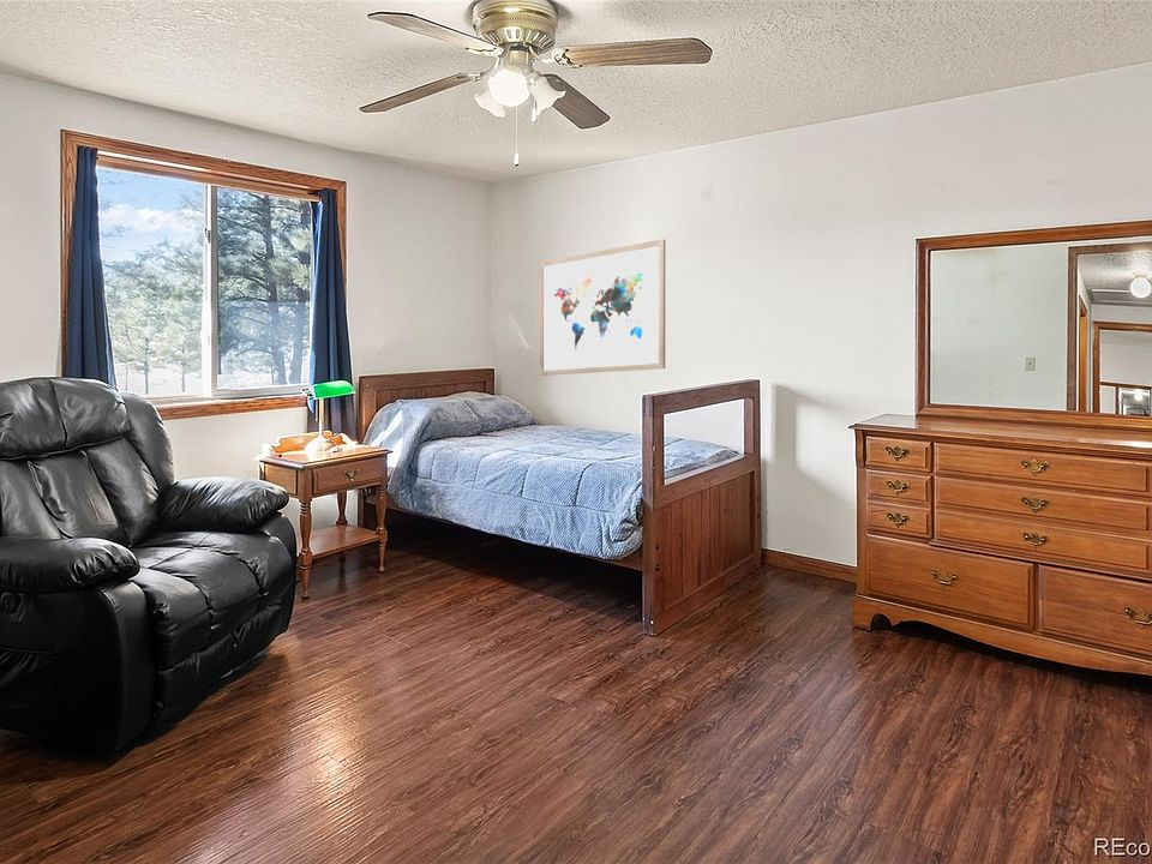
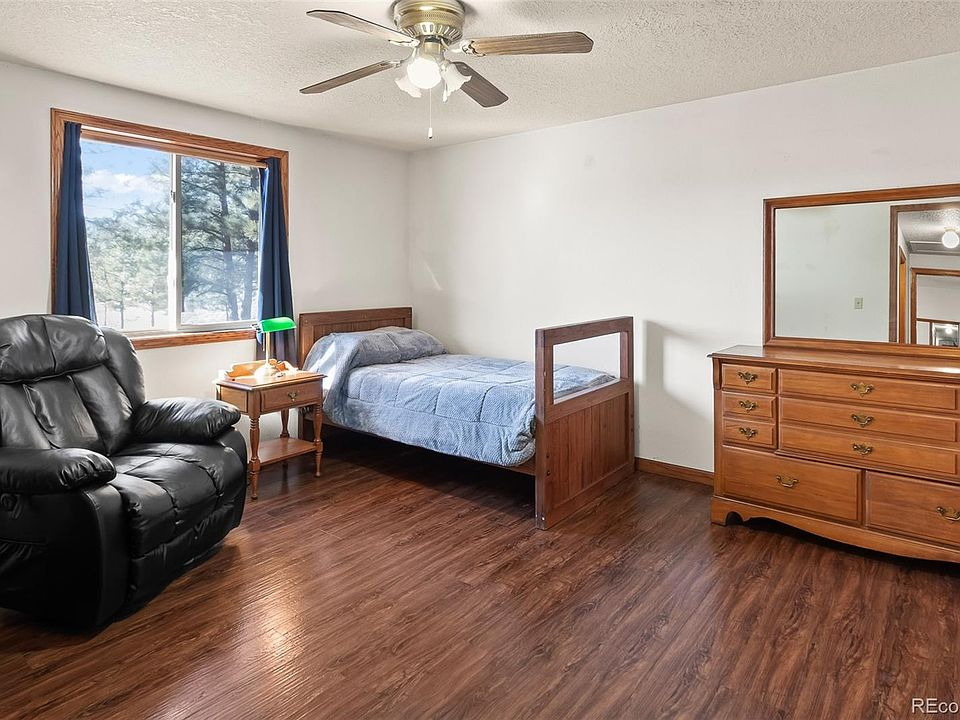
- wall art (598, 312)
